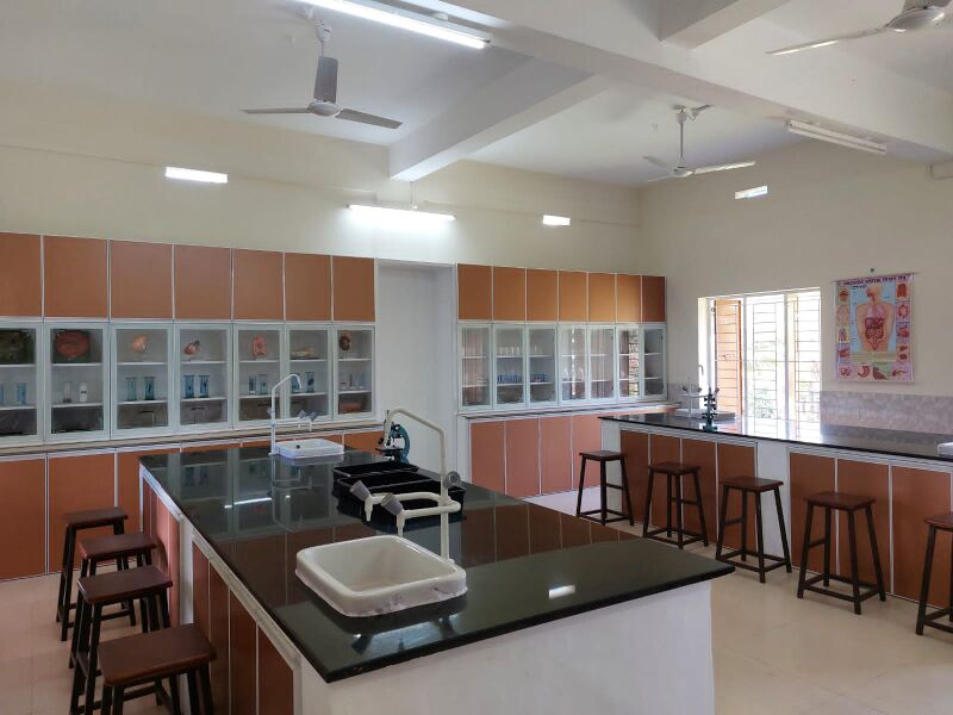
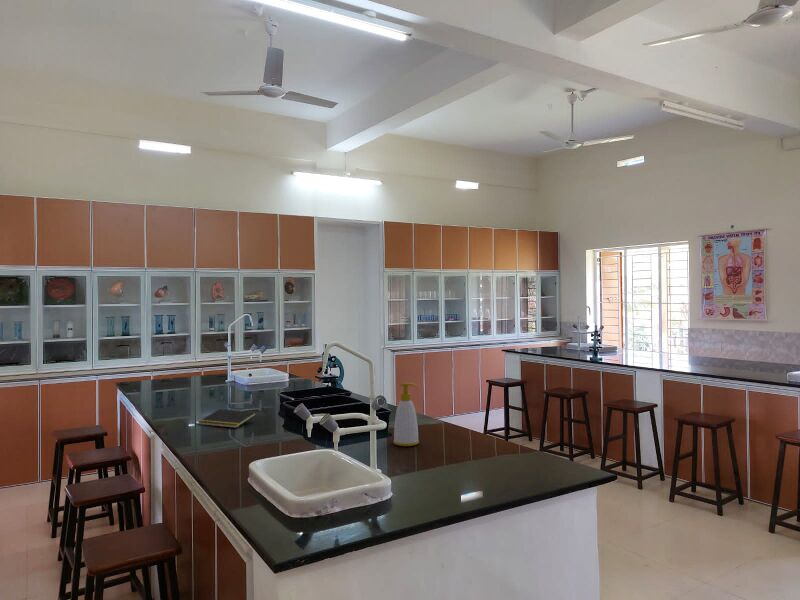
+ soap bottle (406, 413)
+ notepad (227, 418)
